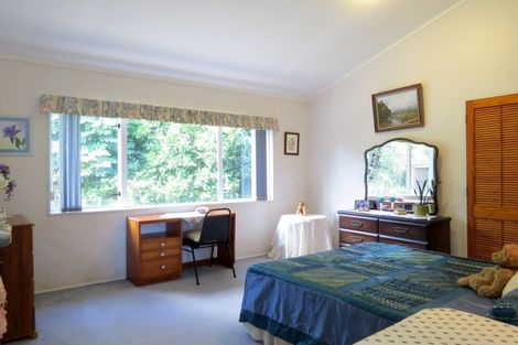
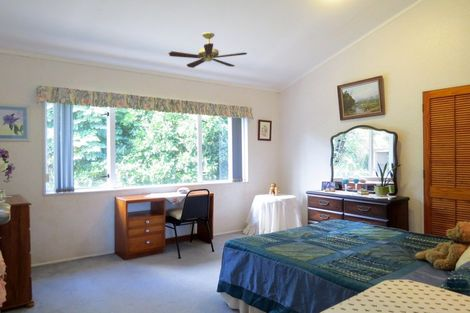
+ ceiling fan (207, 46)
